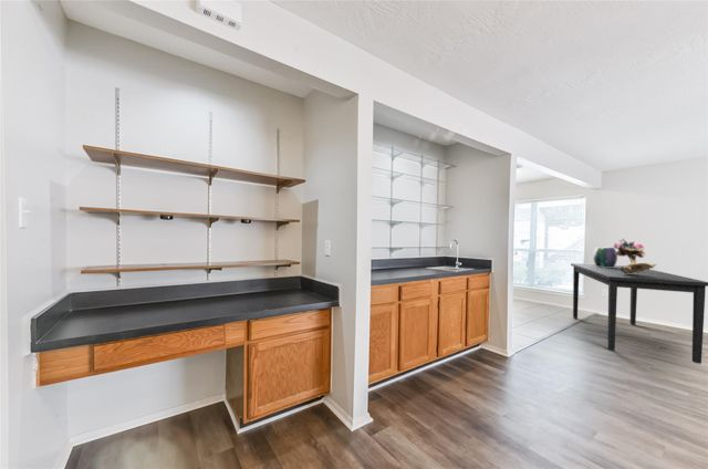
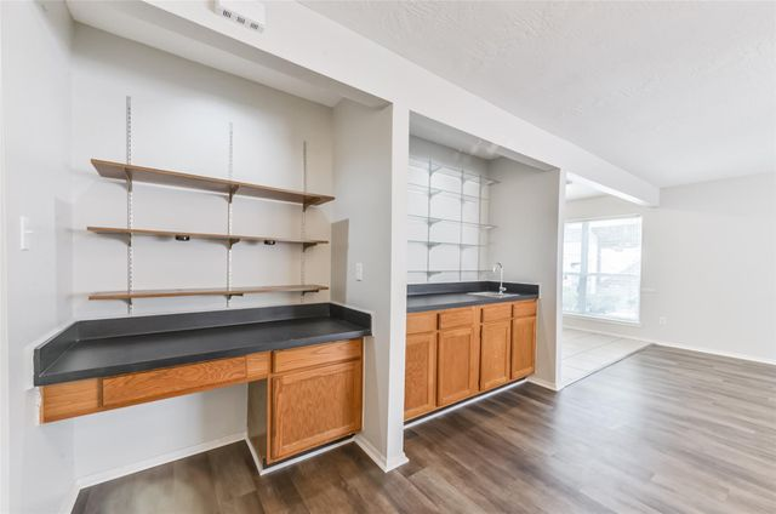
- dining table (631, 303)
- decorative urn (605, 257)
- bouquet (634, 257)
